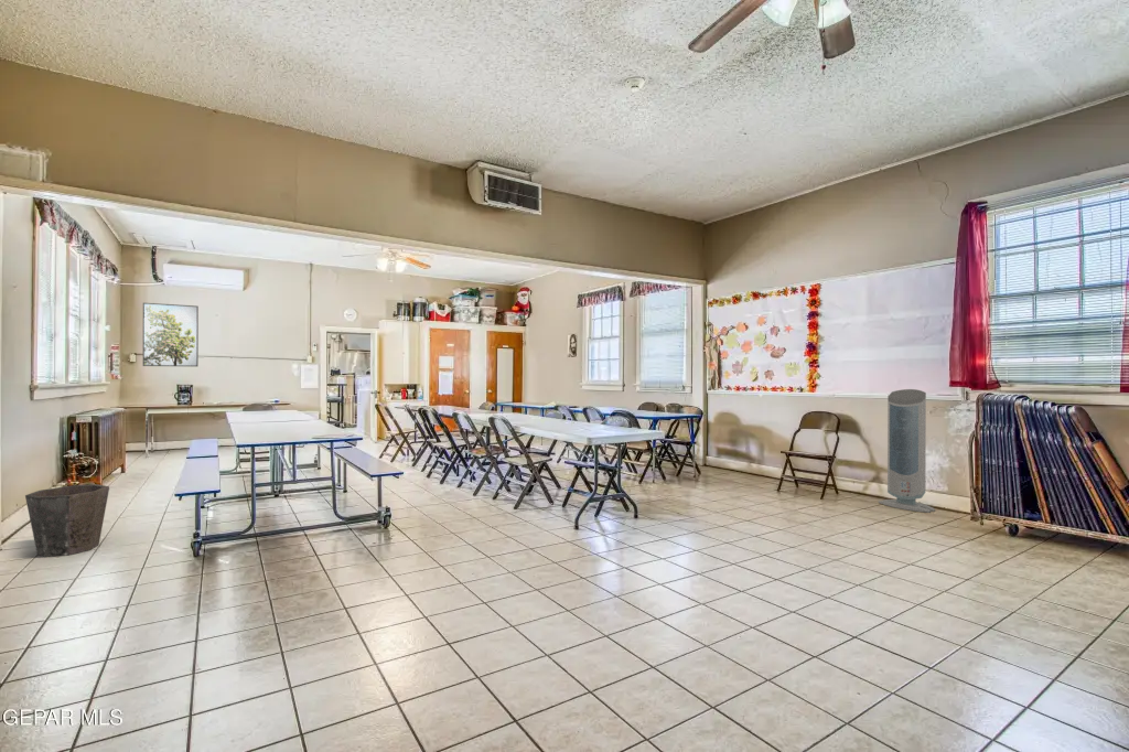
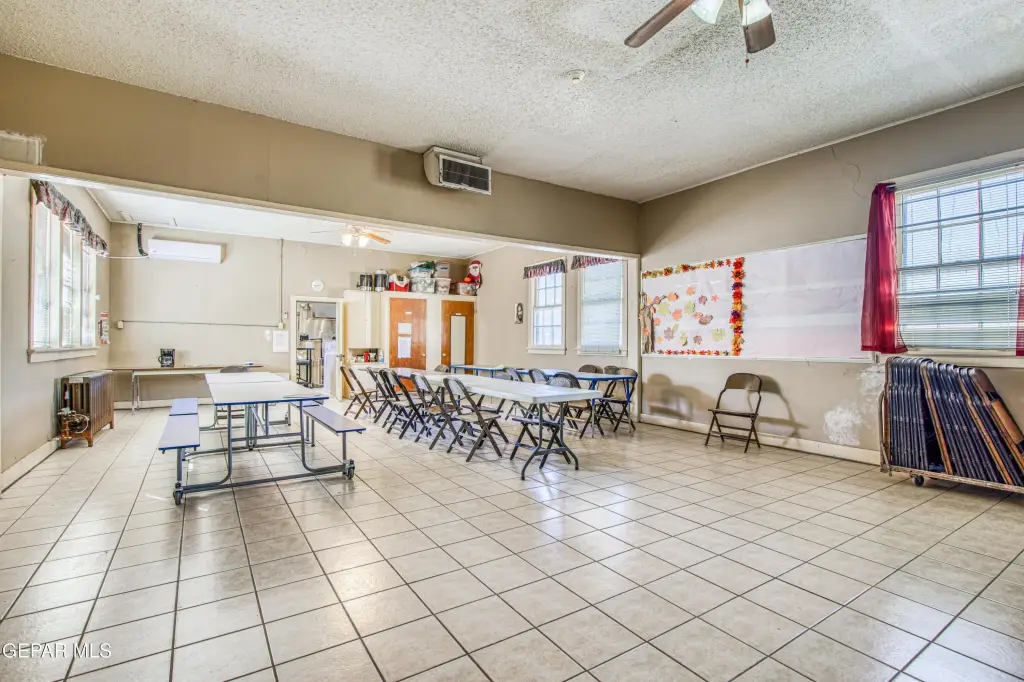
- waste bin (68, 519)
- air purifier (906, 448)
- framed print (171, 335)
